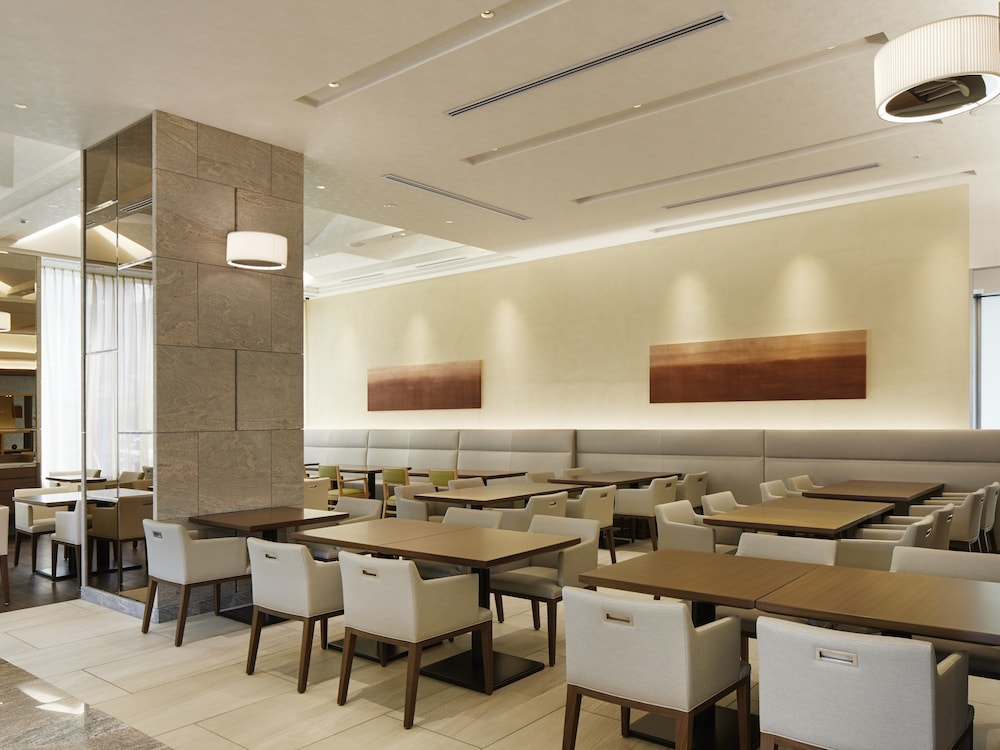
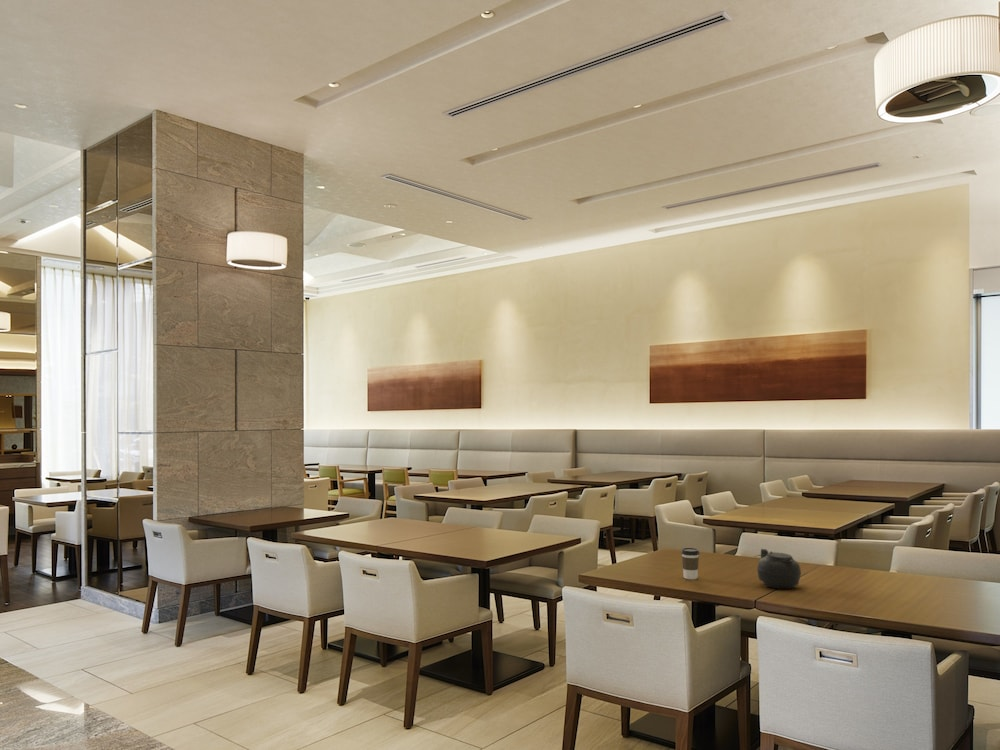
+ coffee cup (690, 563)
+ teapot (776, 569)
